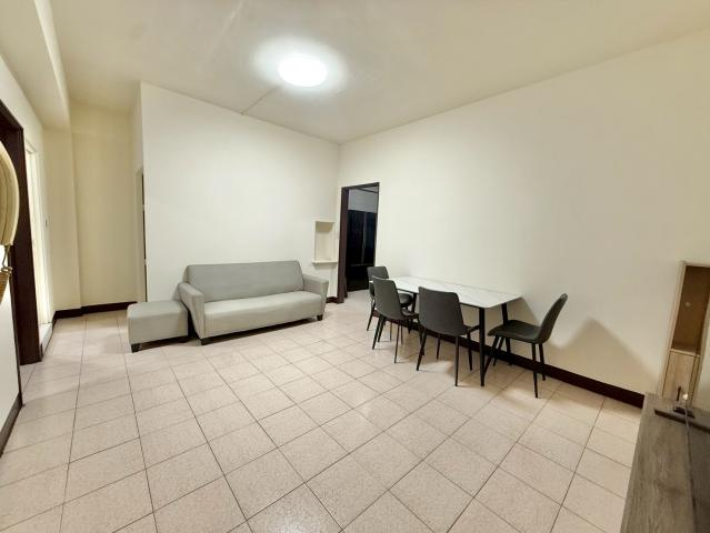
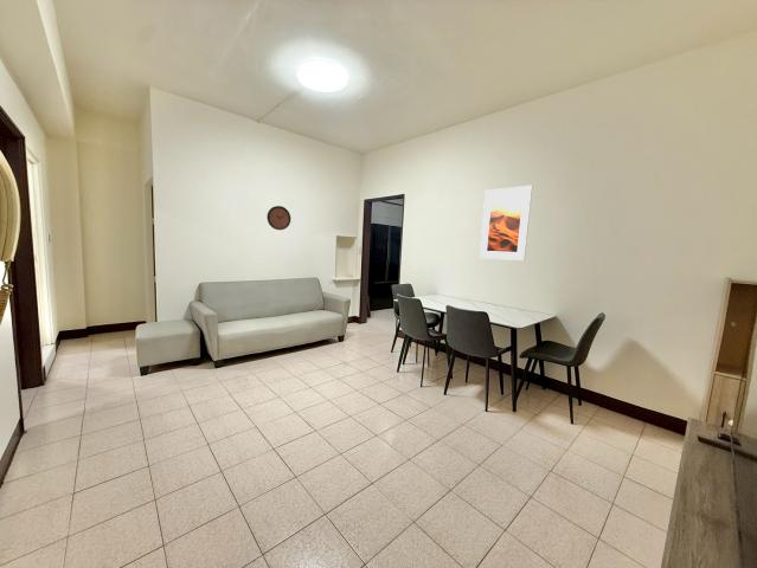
+ clock (278, 218)
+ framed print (503, 224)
